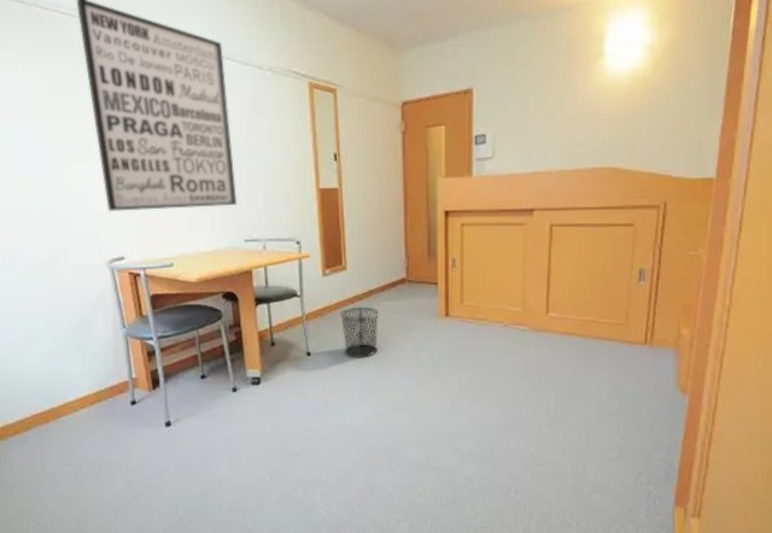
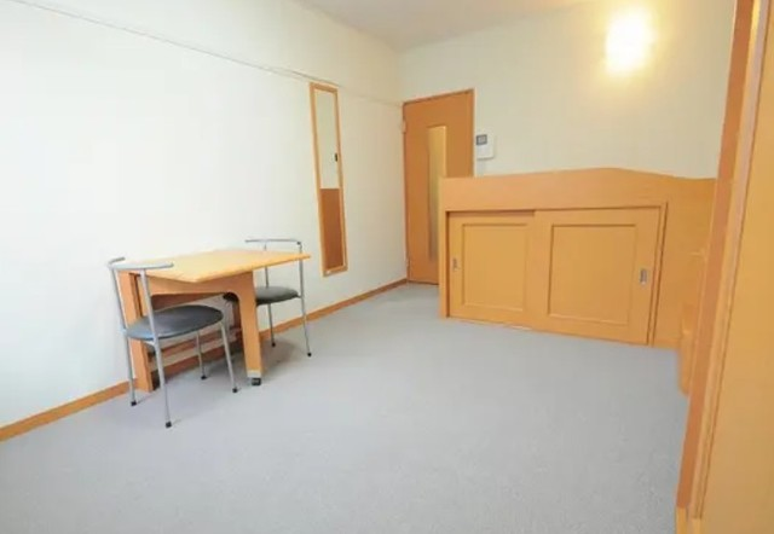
- waste bin (359, 332)
- wall art (169, 119)
